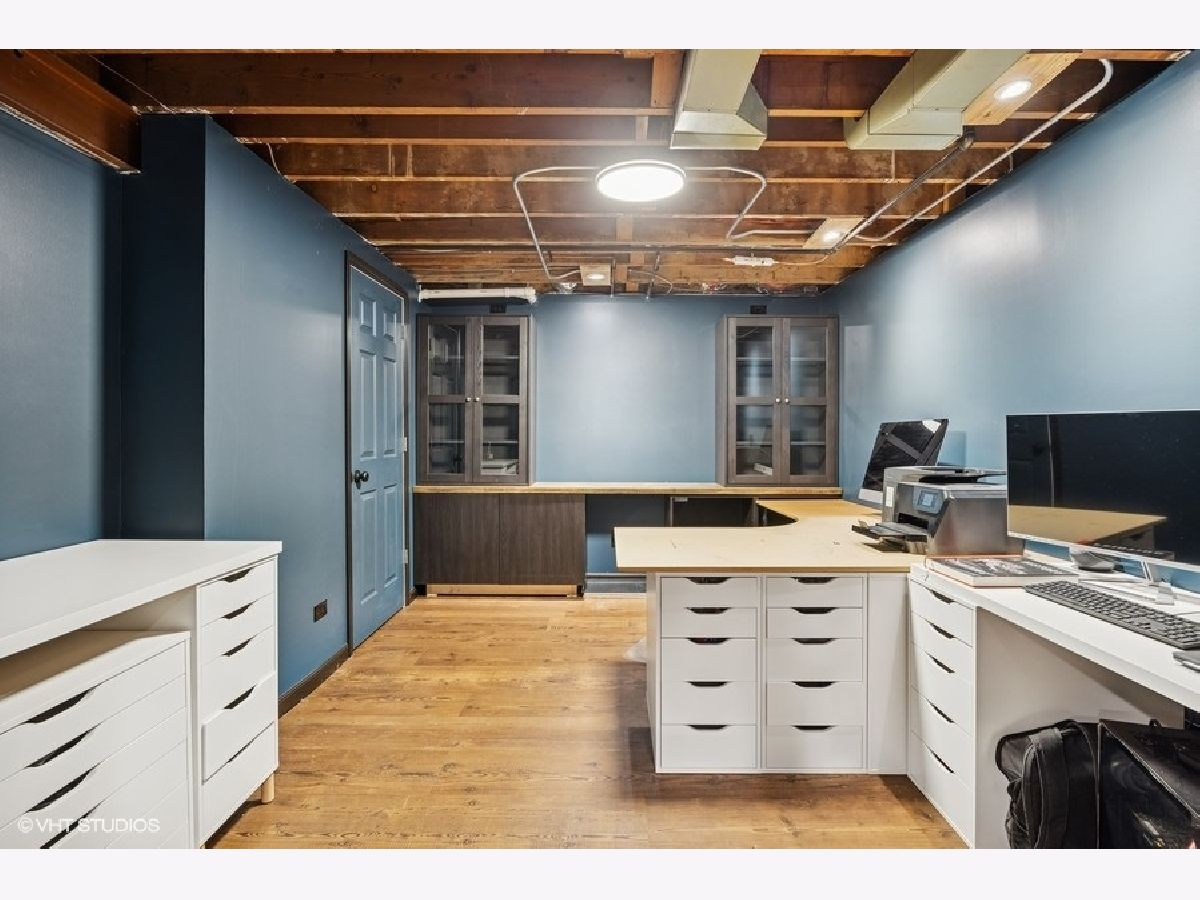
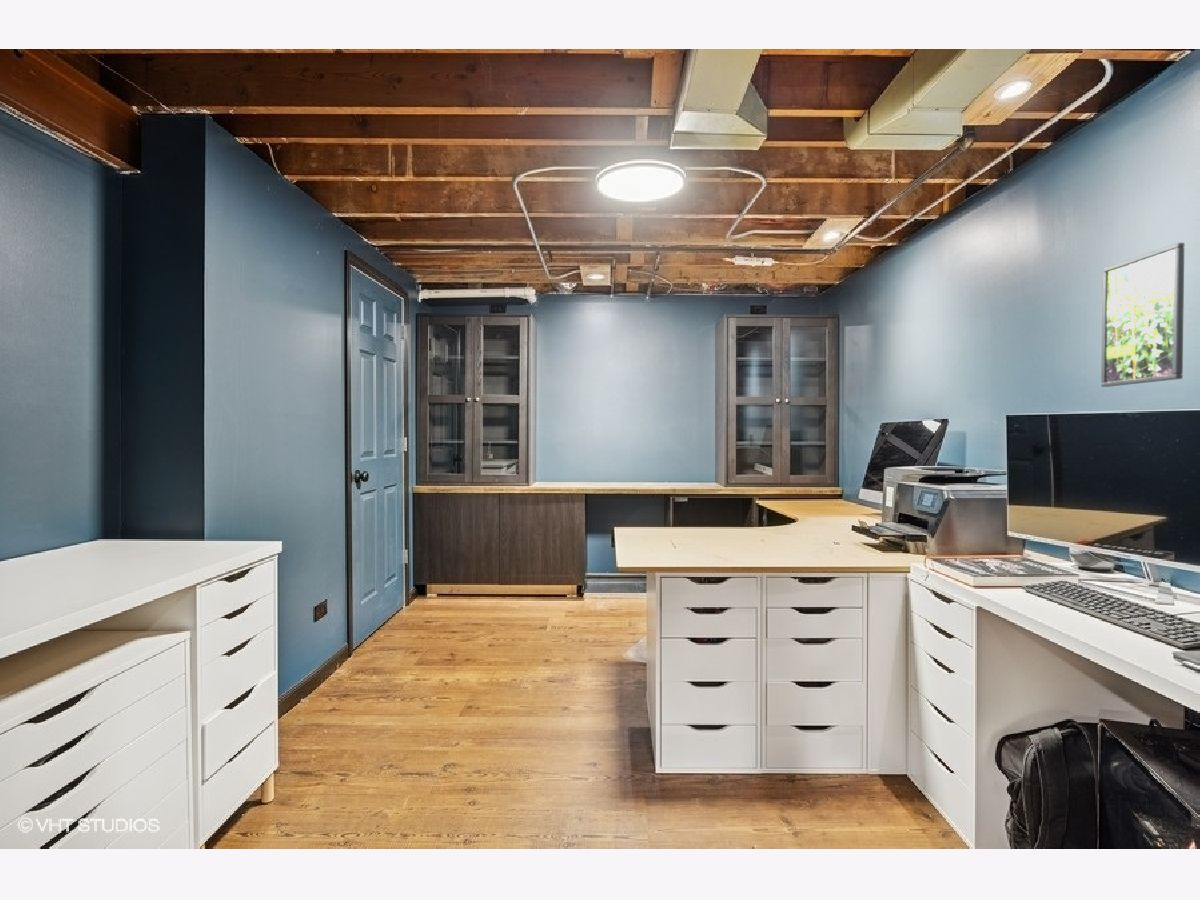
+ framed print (1139, 319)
